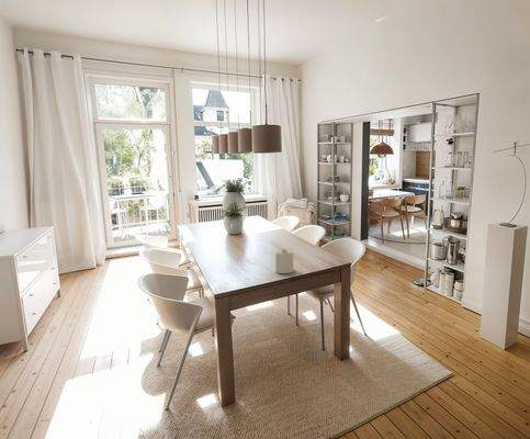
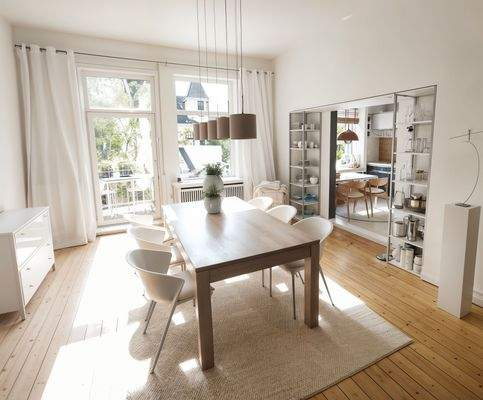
- candle (284, 259)
